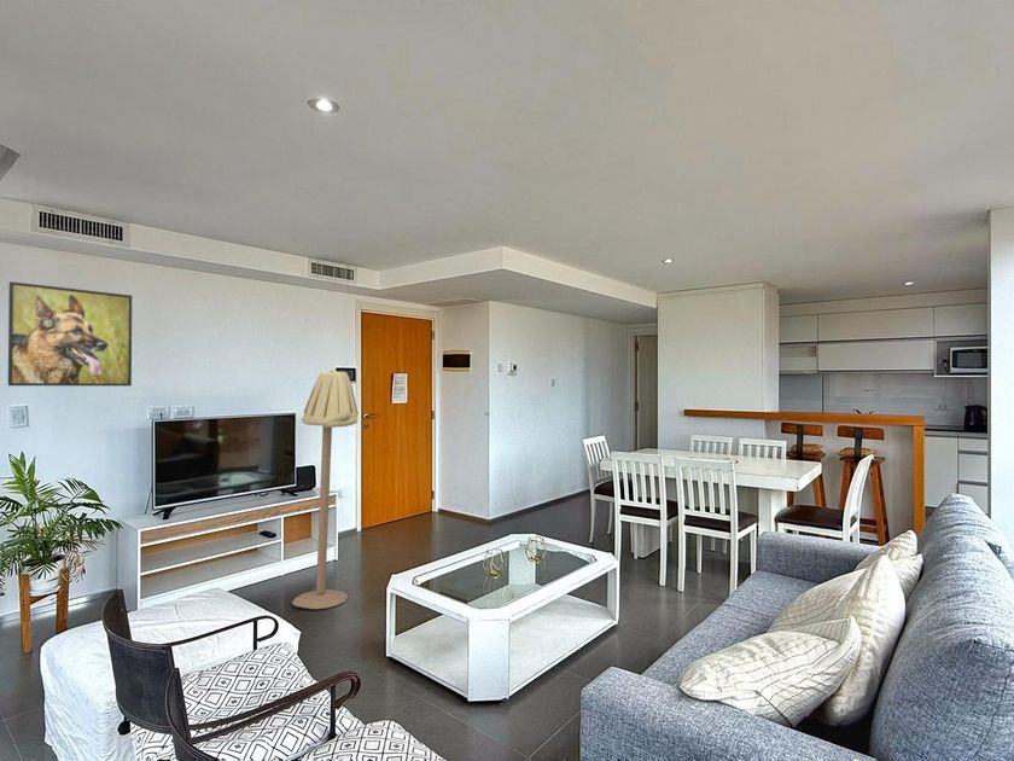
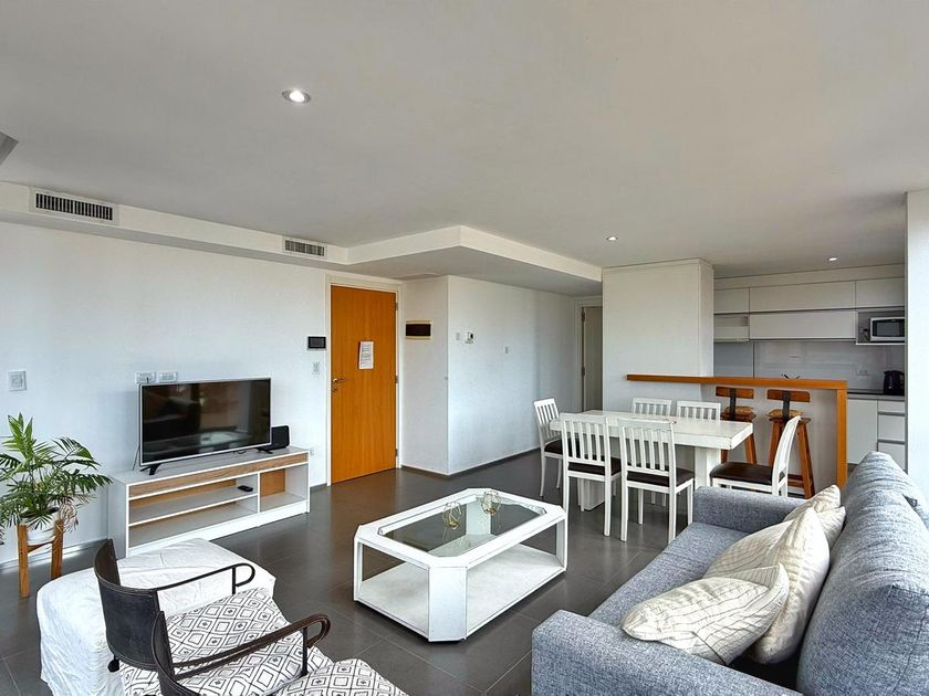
- floor lamp (327, 486)
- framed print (74, 337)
